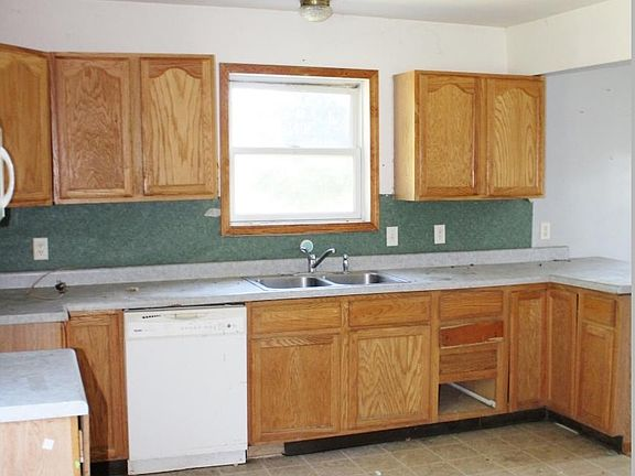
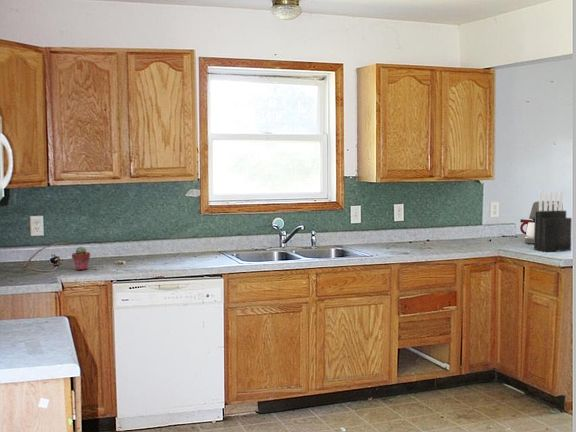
+ knife block (554, 220)
+ coffee maker (534, 221)
+ potted succulent (81, 257)
